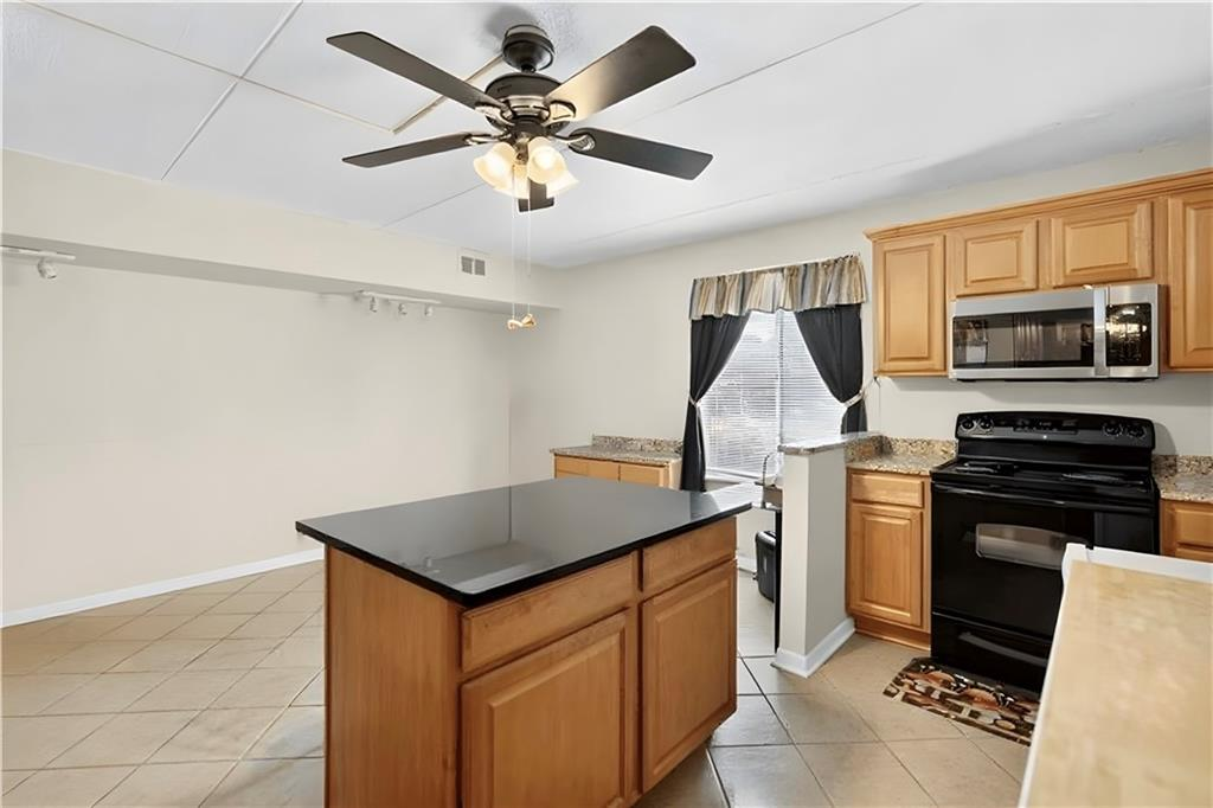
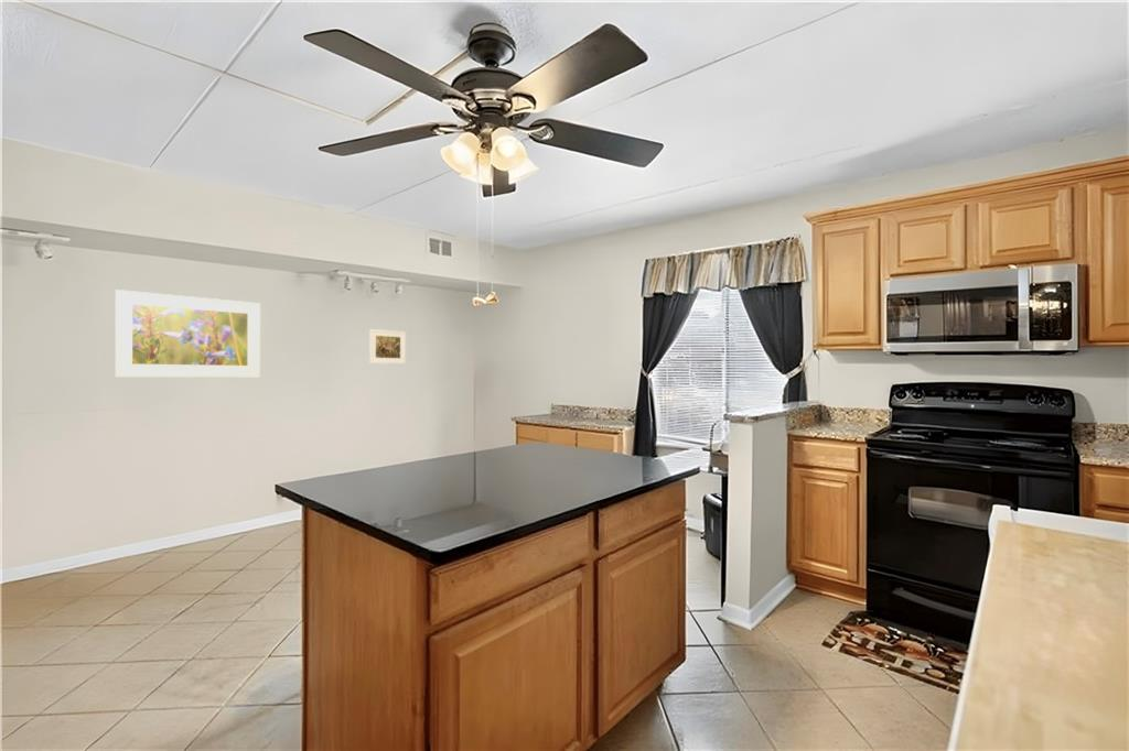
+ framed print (387, 347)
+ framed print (193, 337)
